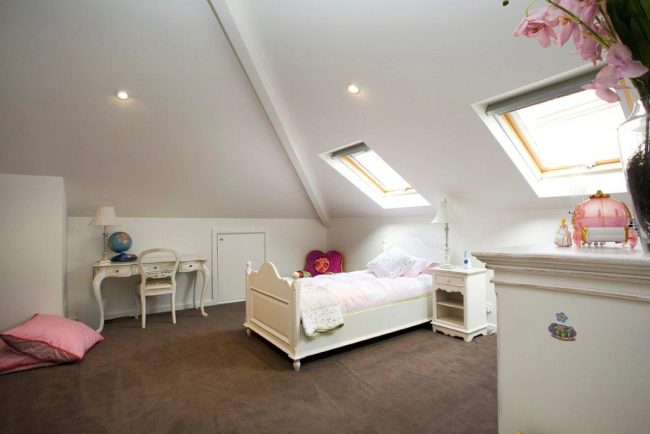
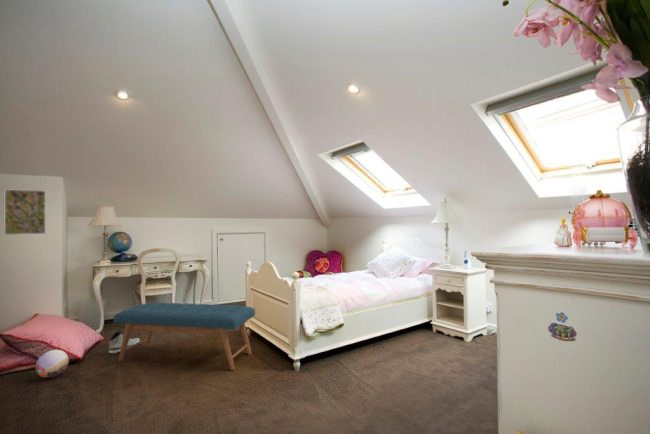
+ bench (186, 332)
+ sneaker (122, 339)
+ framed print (25, 212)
+ ball (52, 363)
